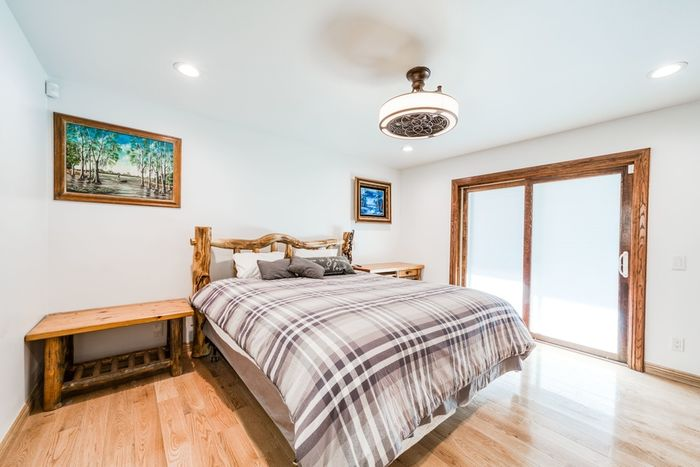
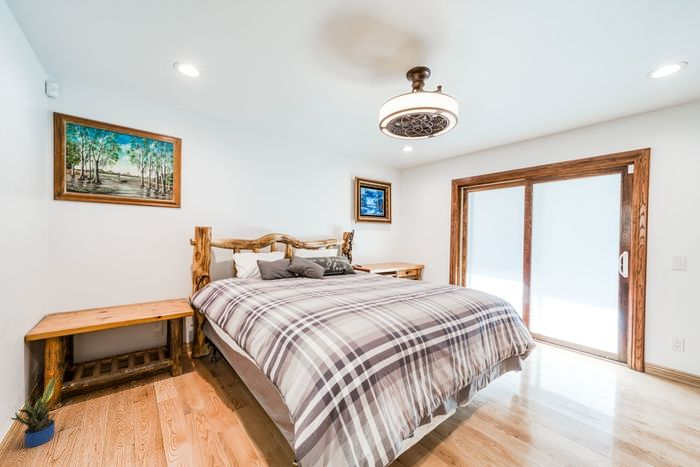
+ potted plant (39, 411)
